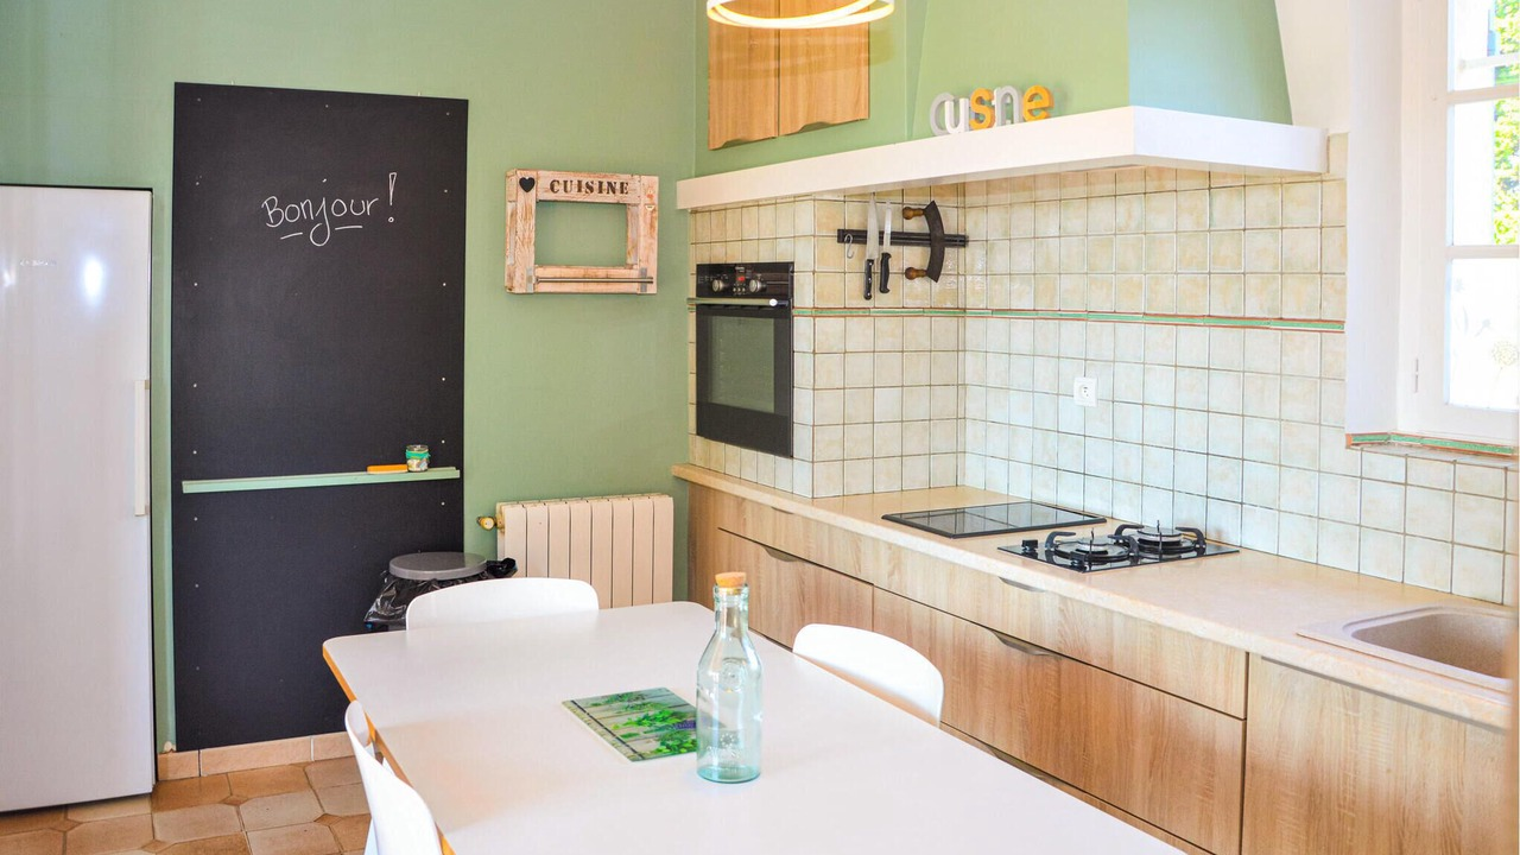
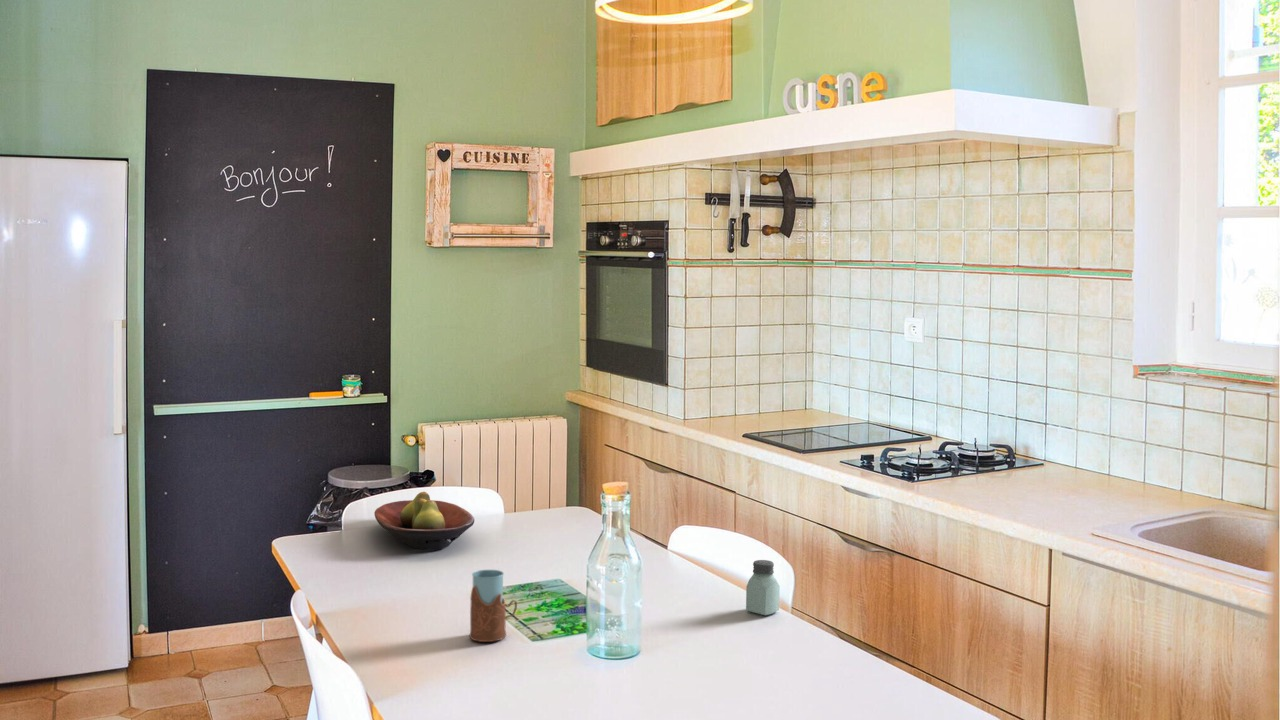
+ saltshaker (762, 586)
+ drinking glass (494, 603)
+ fruit bowl (423, 516)
